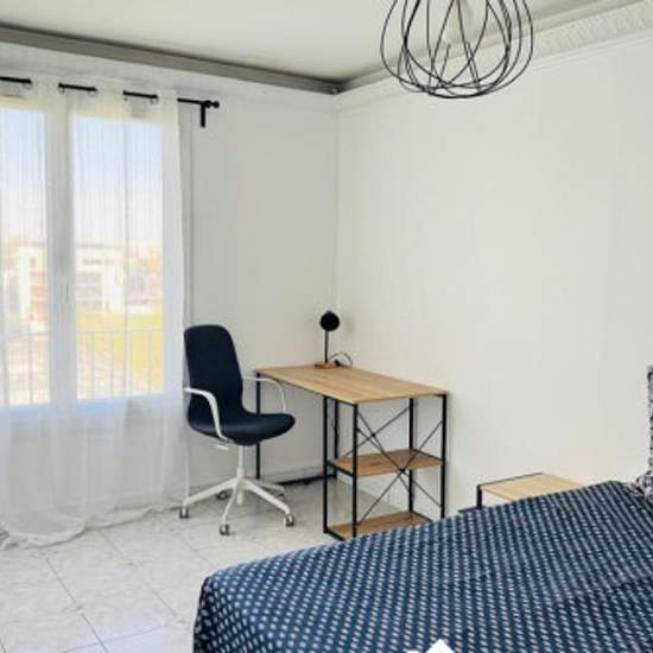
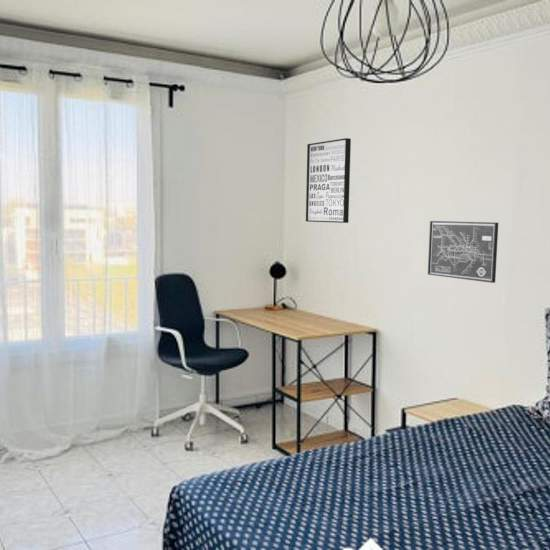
+ wall art (460, 250)
+ wall art (327, 182)
